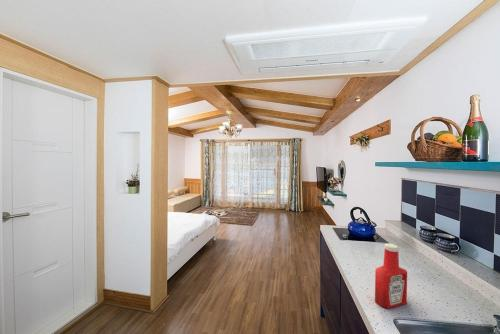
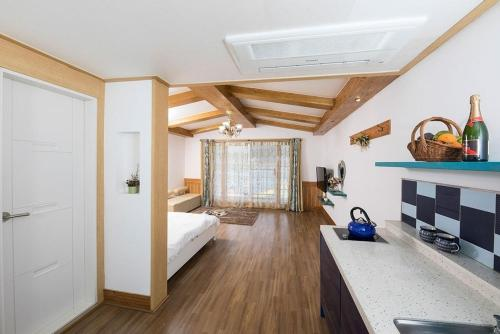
- soap bottle (391, 273)
